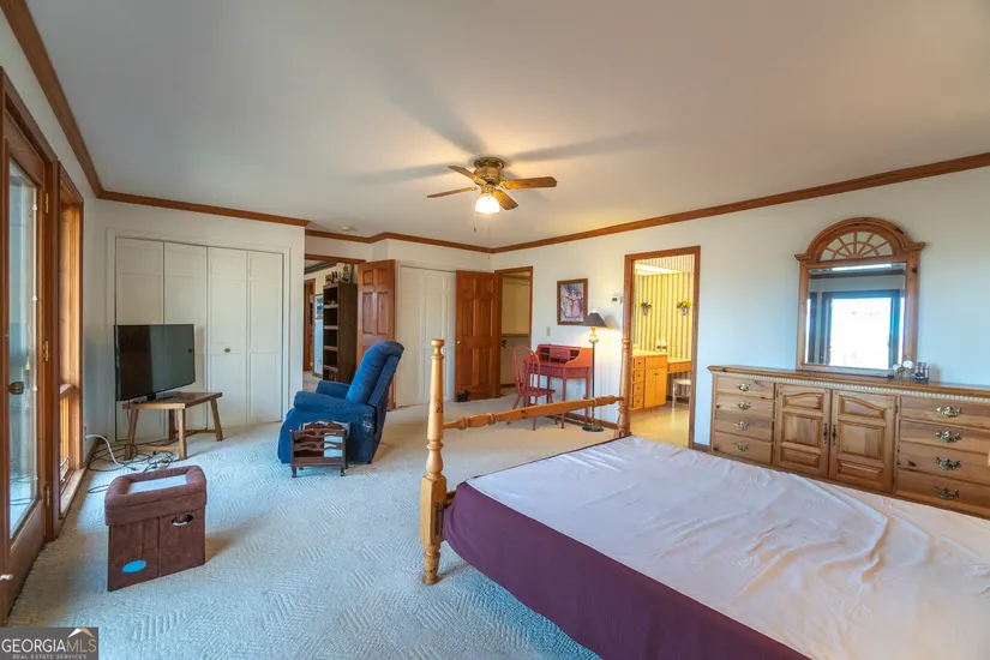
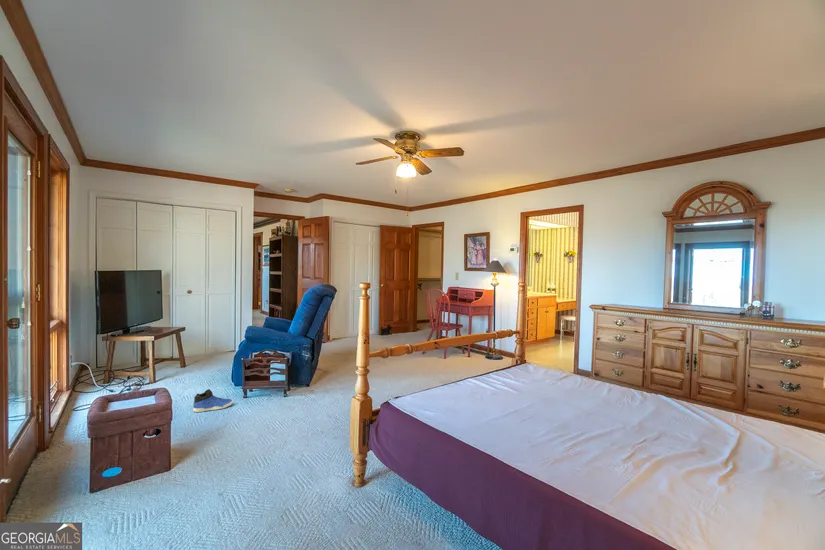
+ sneaker (213, 398)
